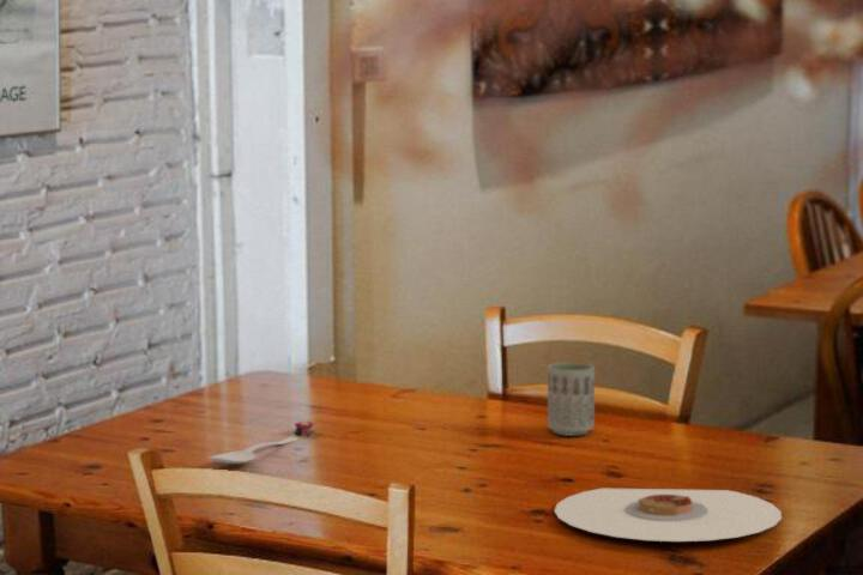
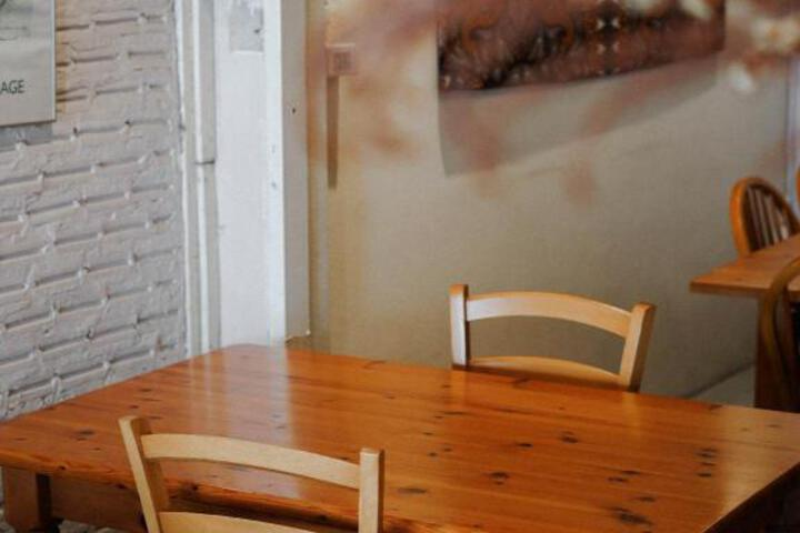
- spoon (265, 443)
- plate (666, 503)
- cup (571, 399)
